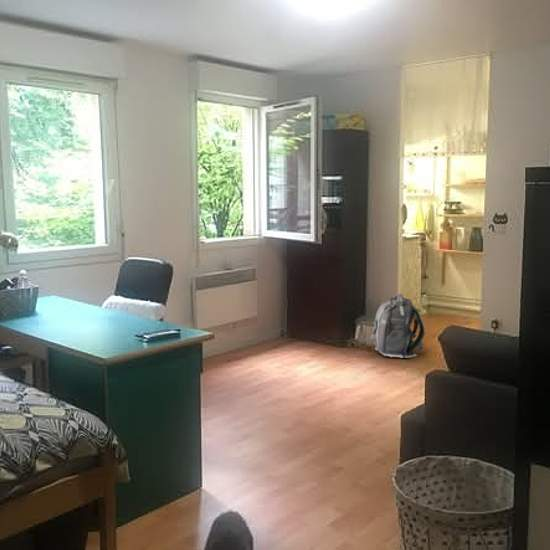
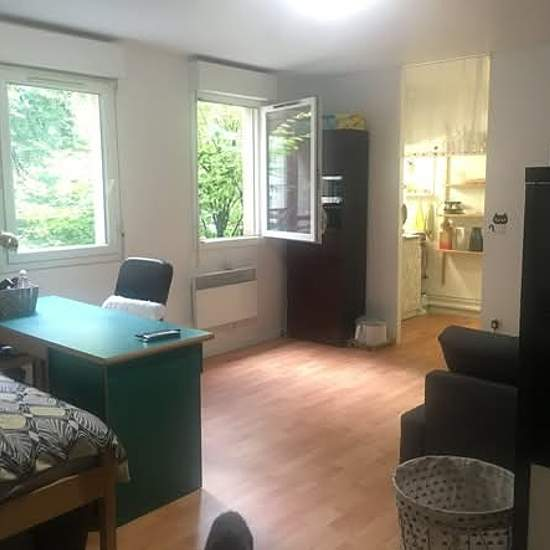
- backpack (397, 323)
